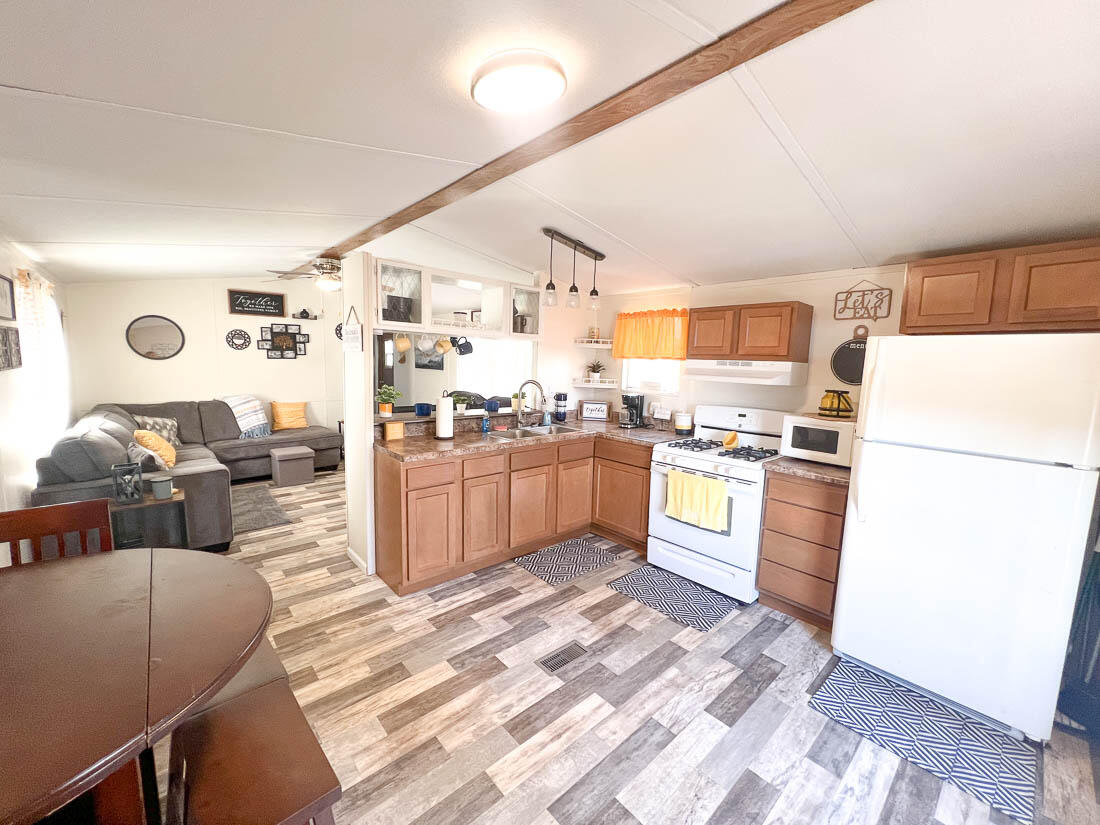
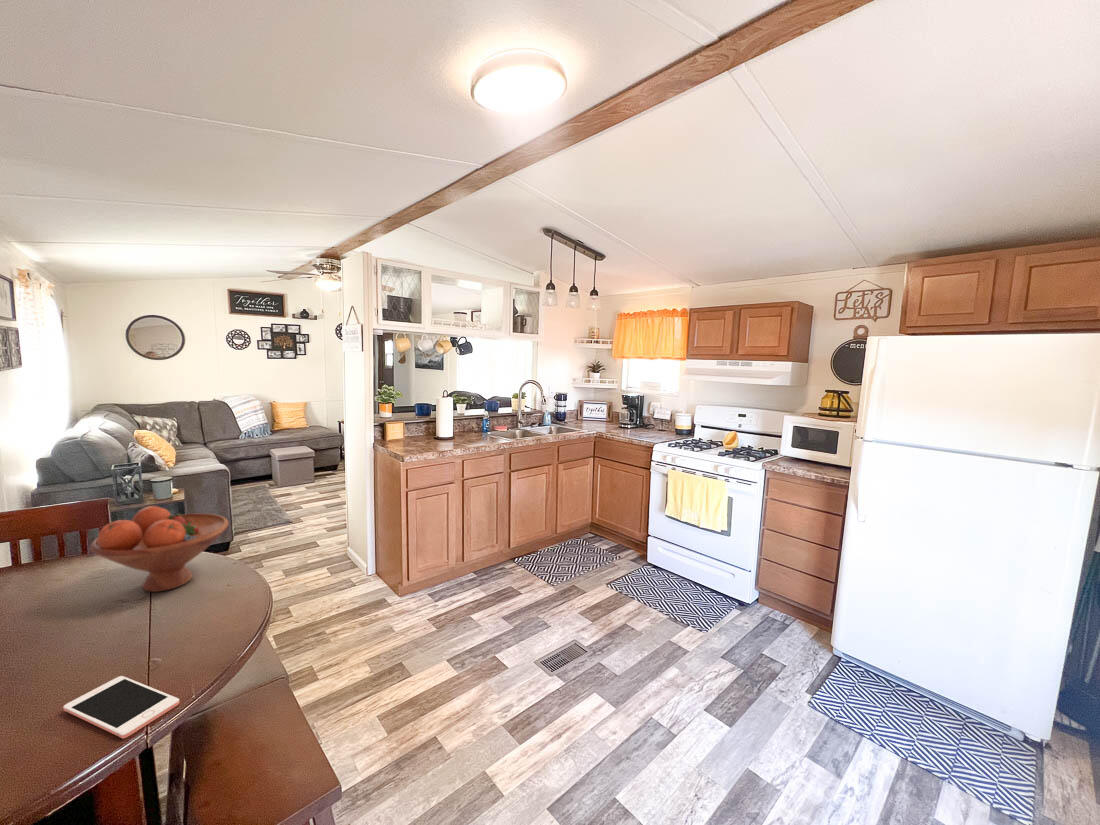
+ fruit bowl (165, 546)
+ cell phone (122, 704)
